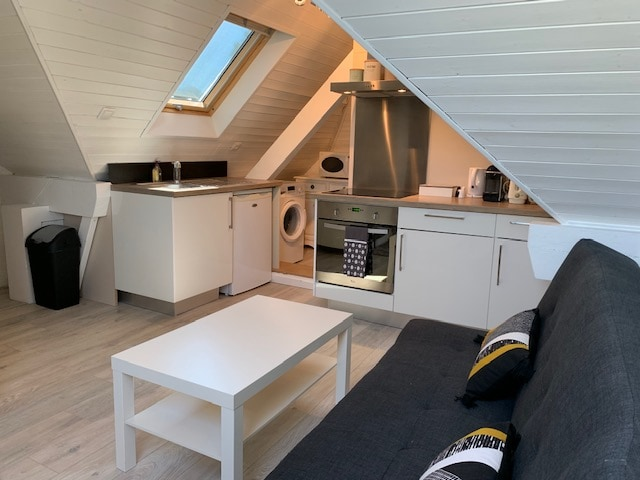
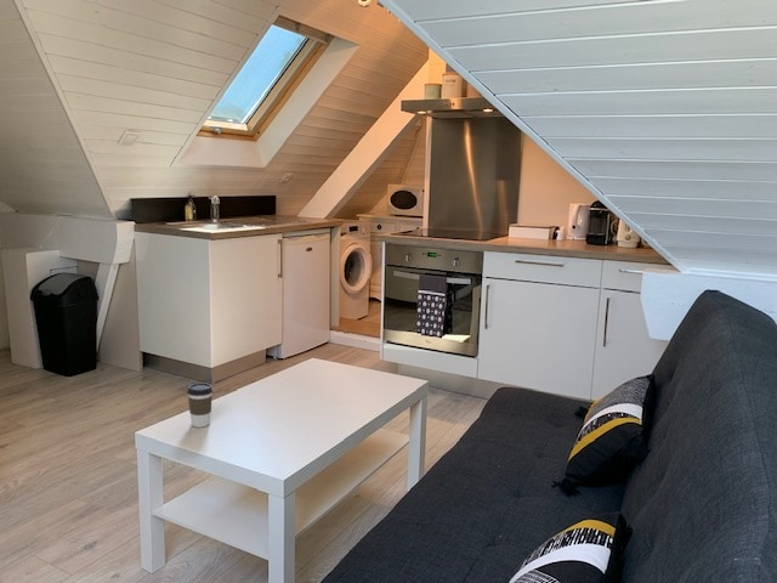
+ coffee cup (200, 404)
